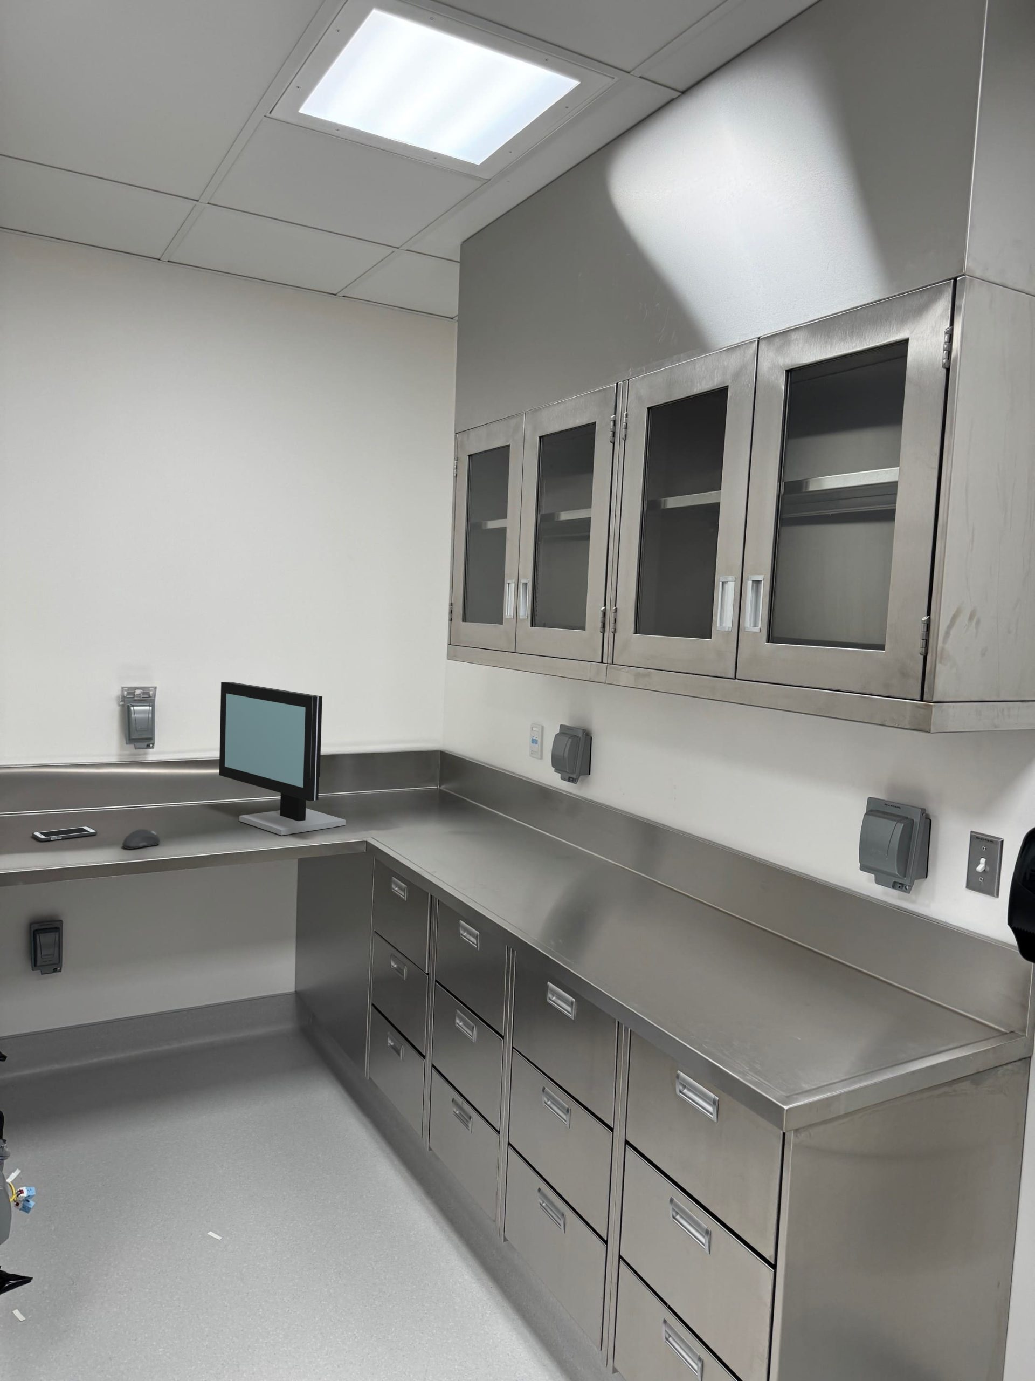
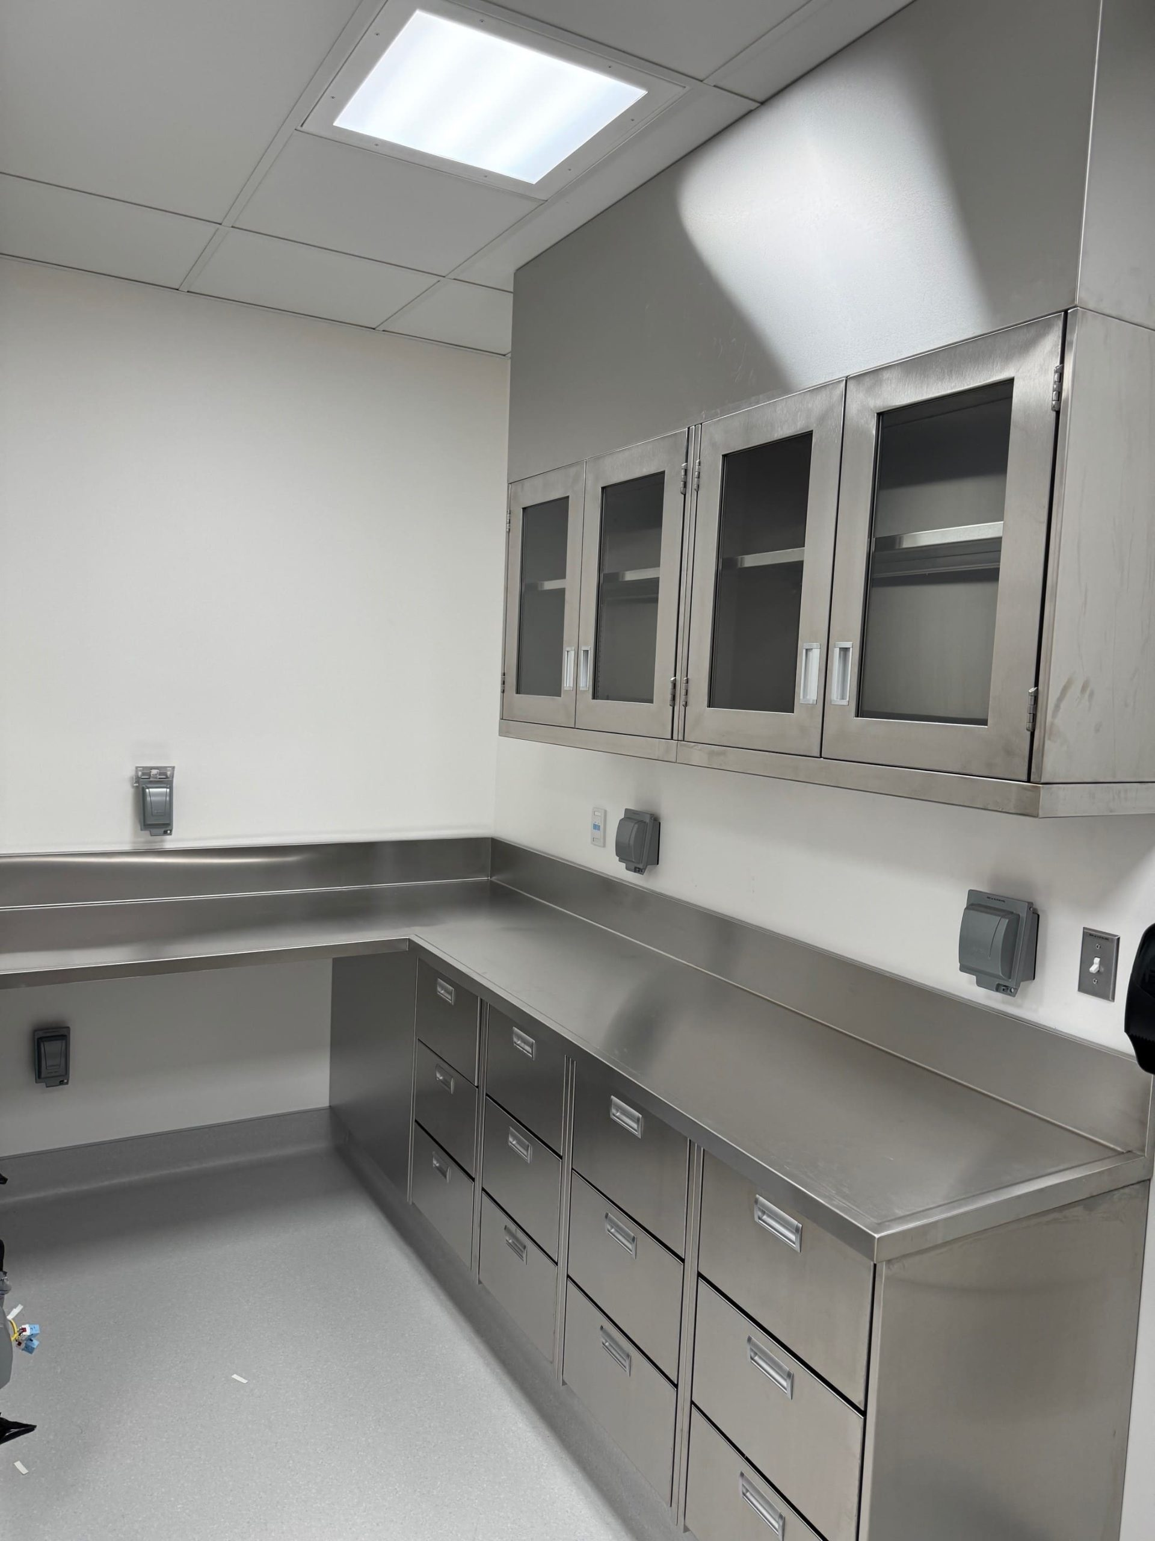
- computer mouse (140, 837)
- cell phone (65, 833)
- computer monitor (295, 756)
